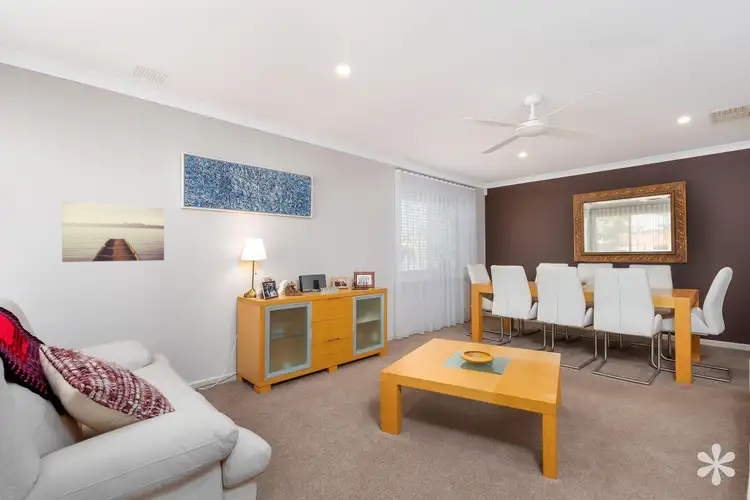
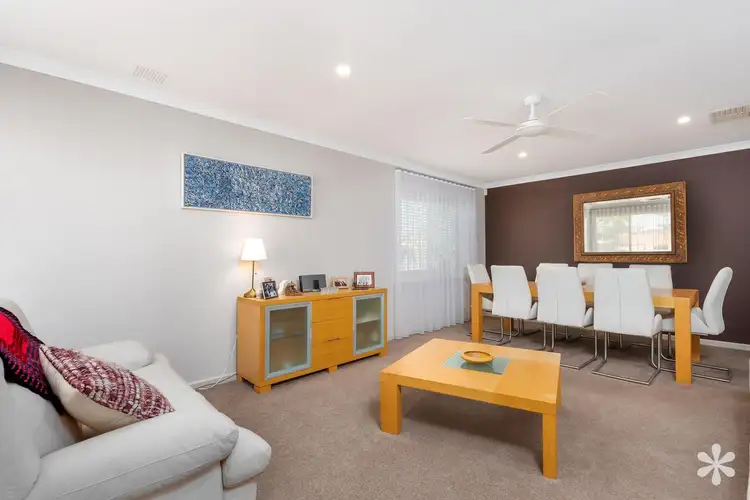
- wall art (117, 233)
